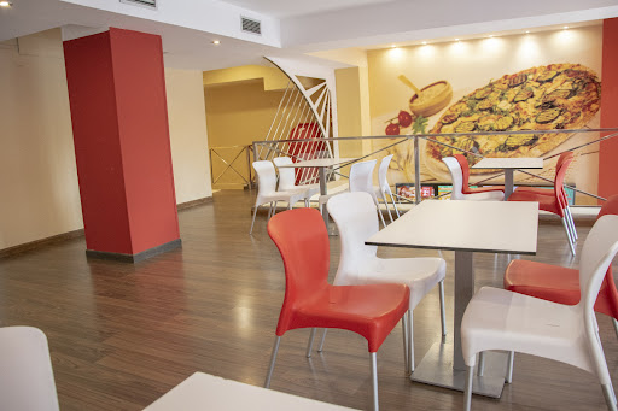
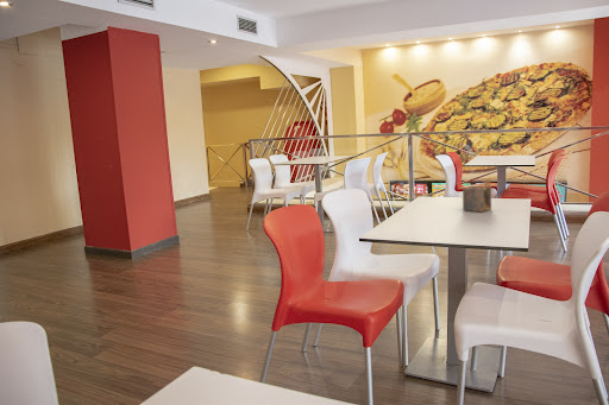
+ napkin holder (477, 194)
